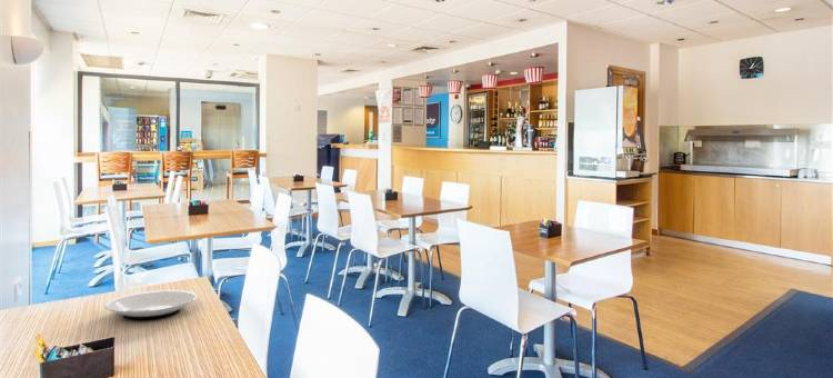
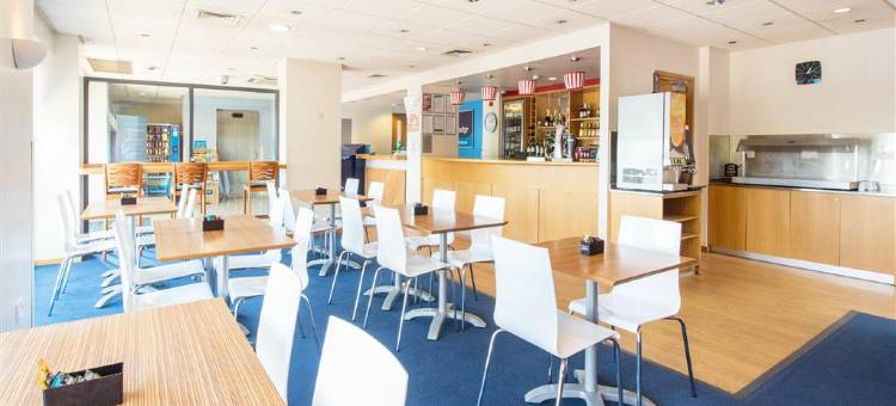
- plate (152, 306)
